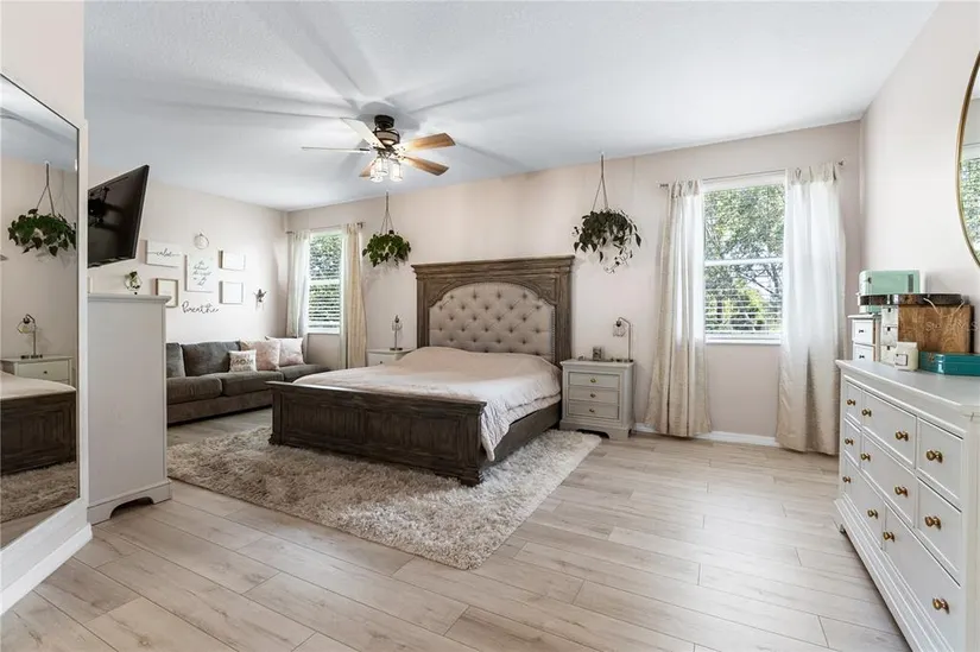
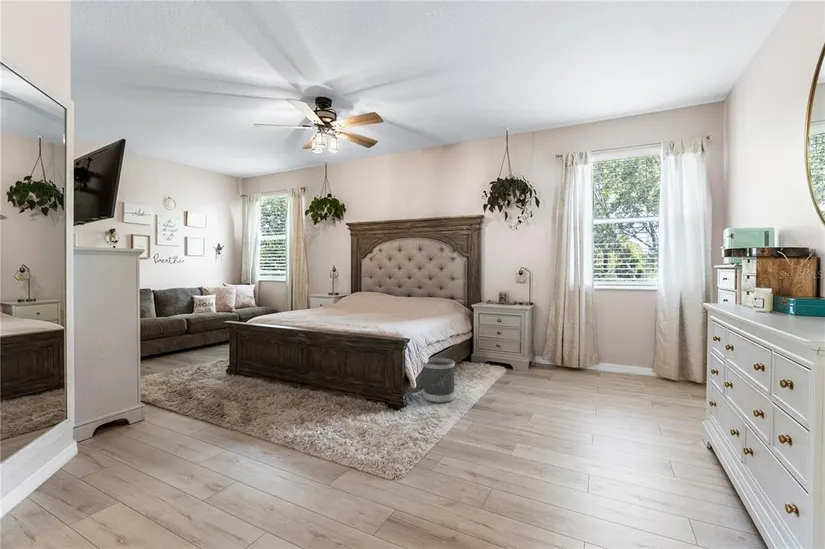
+ wastebasket (438, 379)
